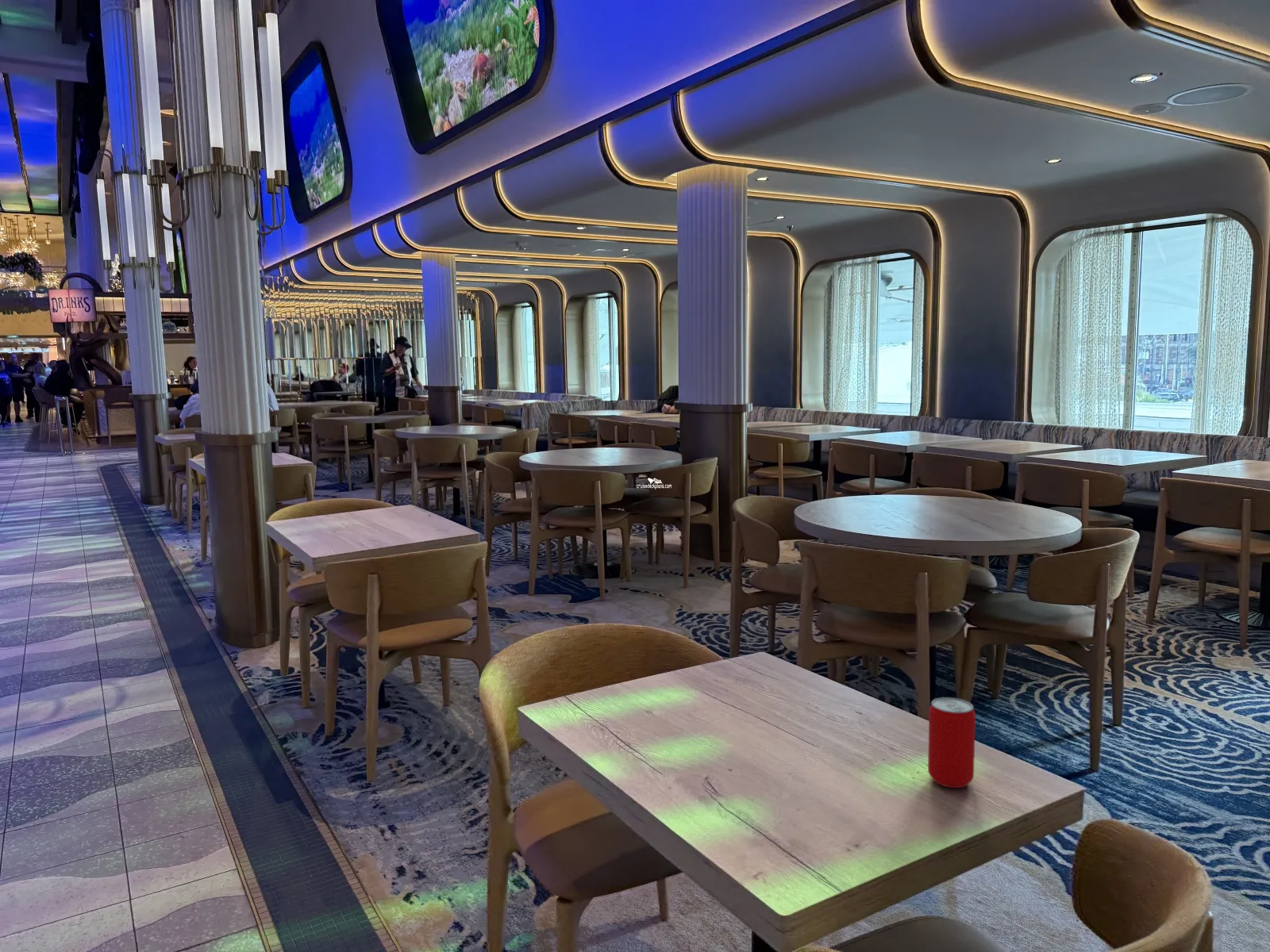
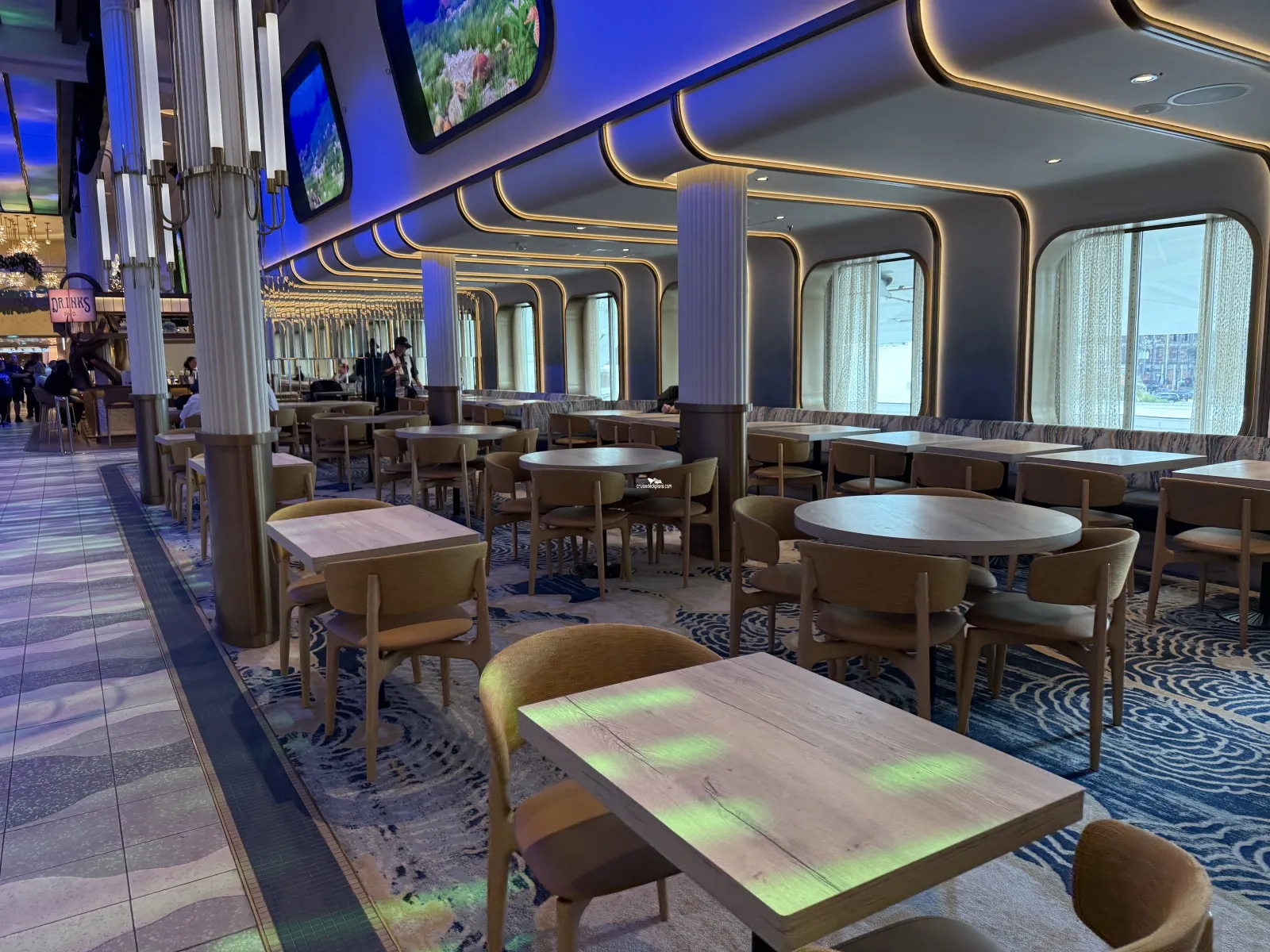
- beverage can (951, 743)
